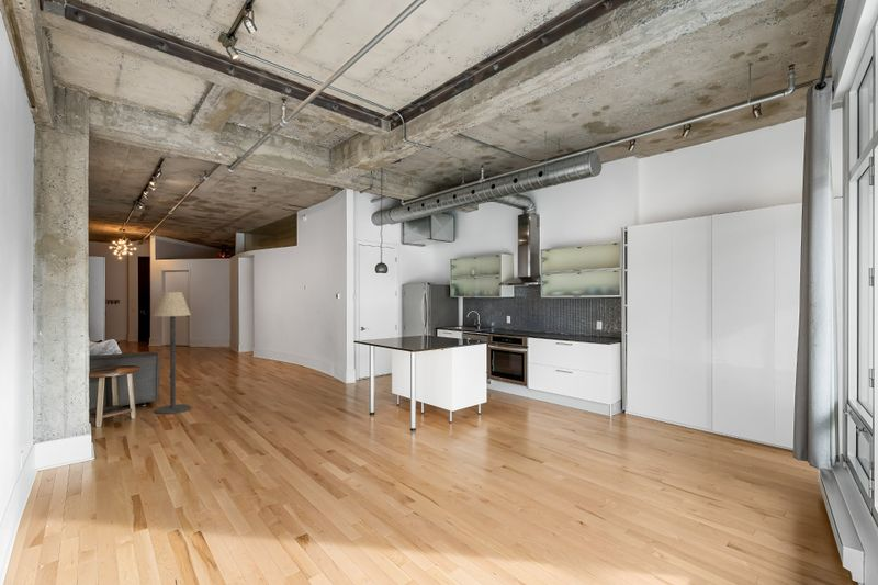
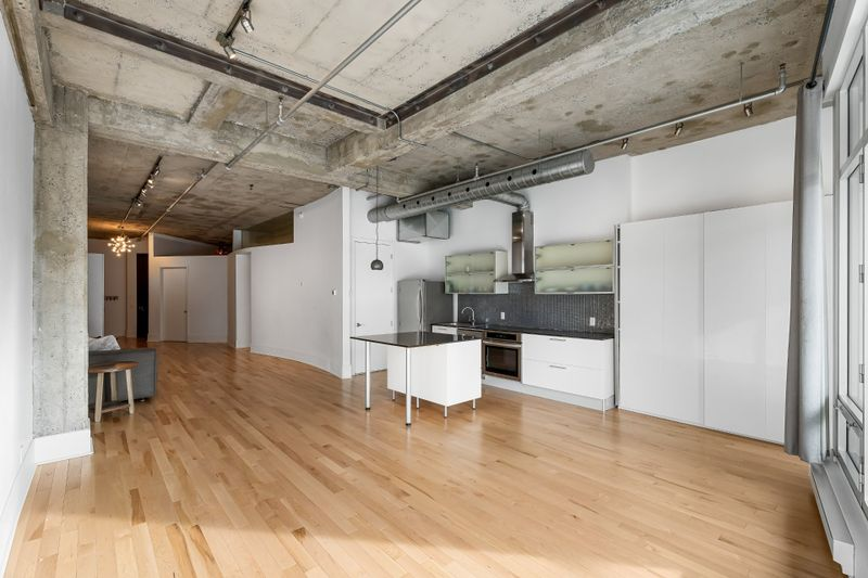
- floor lamp (172, 350)
